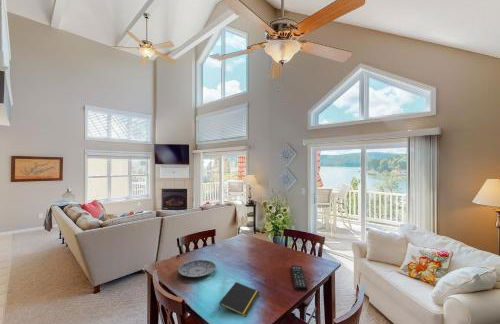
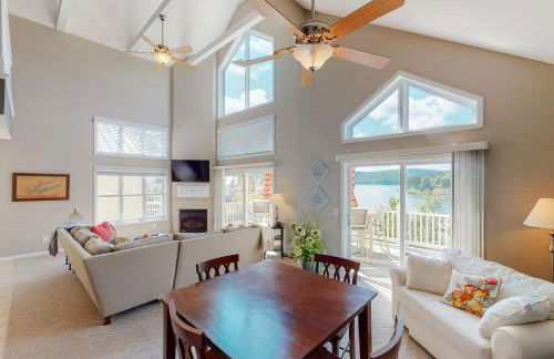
- notepad (240, 297)
- remote control (298, 276)
- plate (197, 269)
